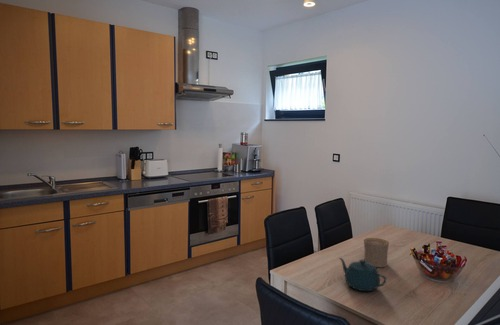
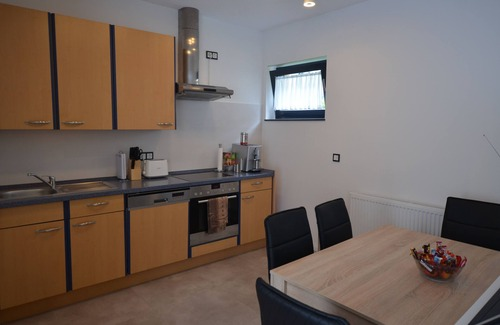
- teapot (360, 272)
- cup (375, 252)
